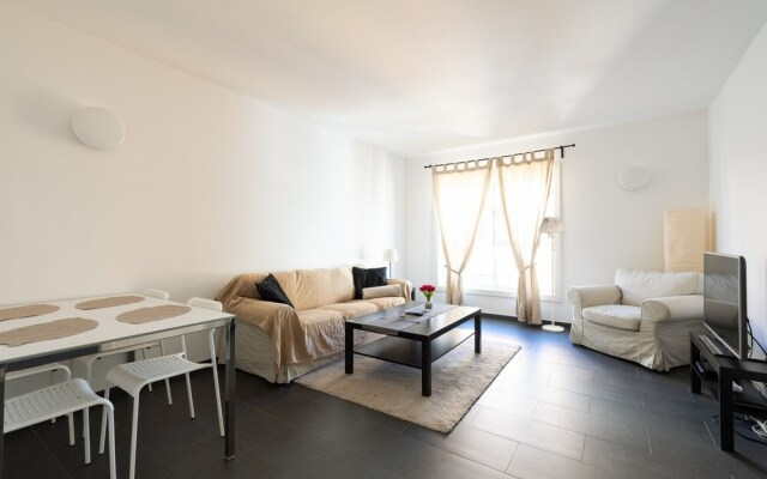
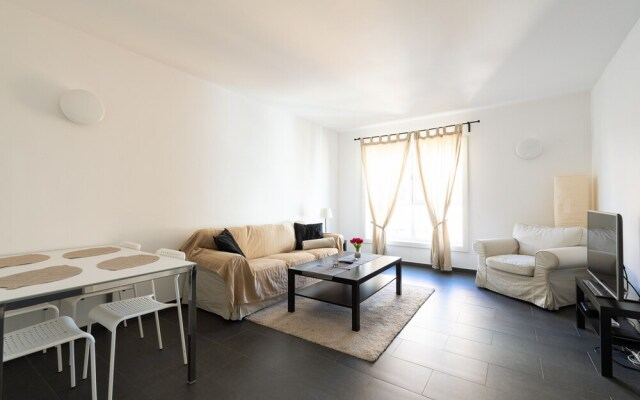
- floor lamp (551, 272)
